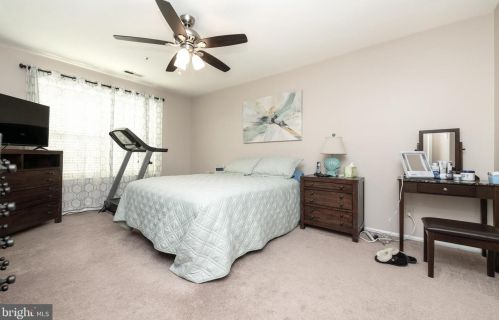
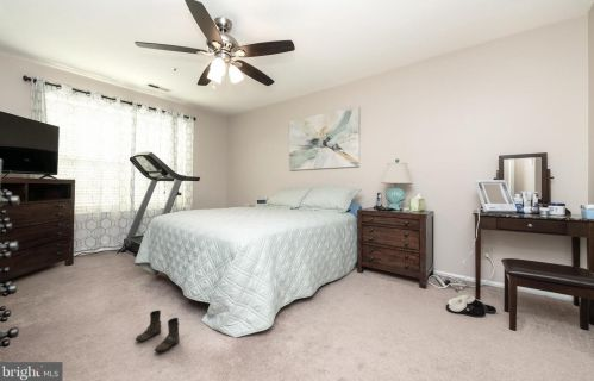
+ boots (157, 330)
